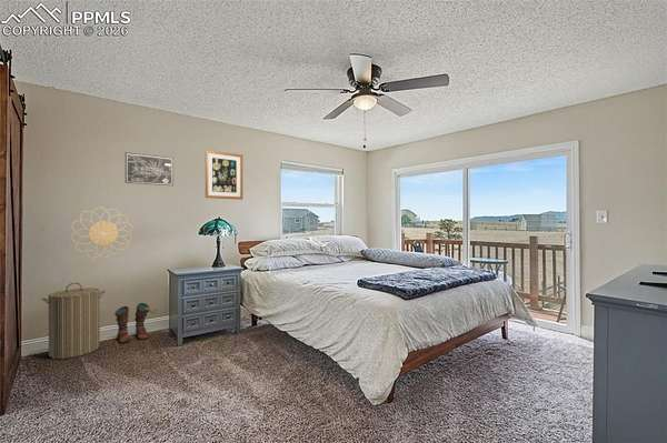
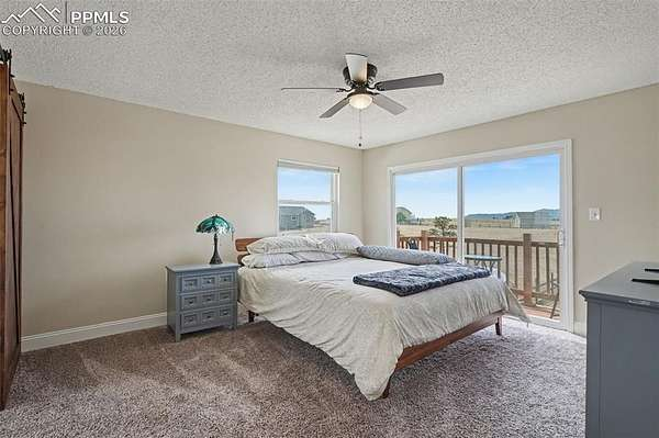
- boots (136, 321)
- laundry hamper (74, 316)
- decorative wall piece (102, 232)
- wall art (225, 175)
- wall art (150, 169)
